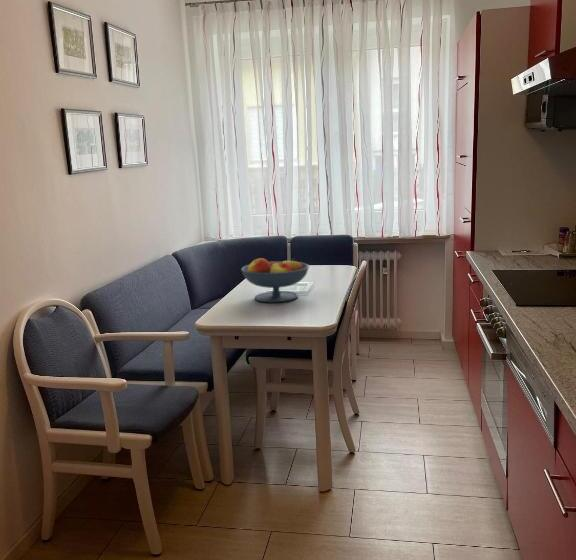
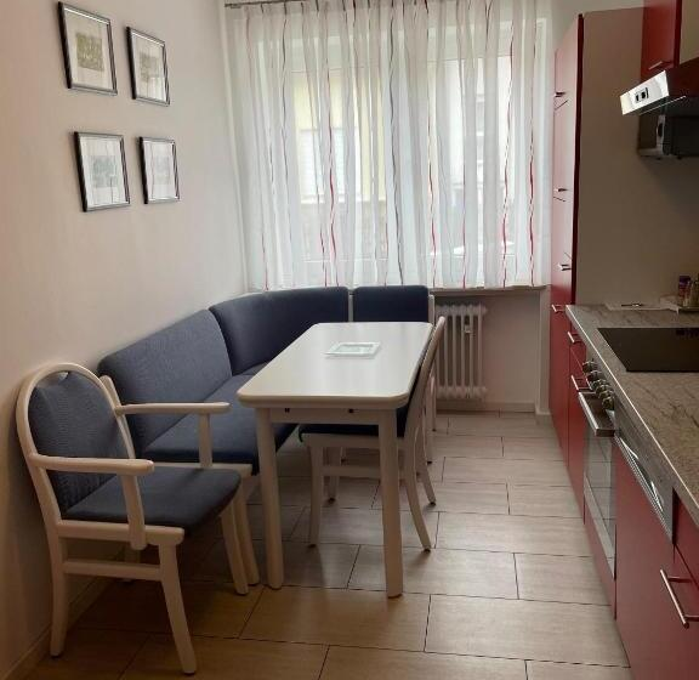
- fruit bowl (275, 276)
